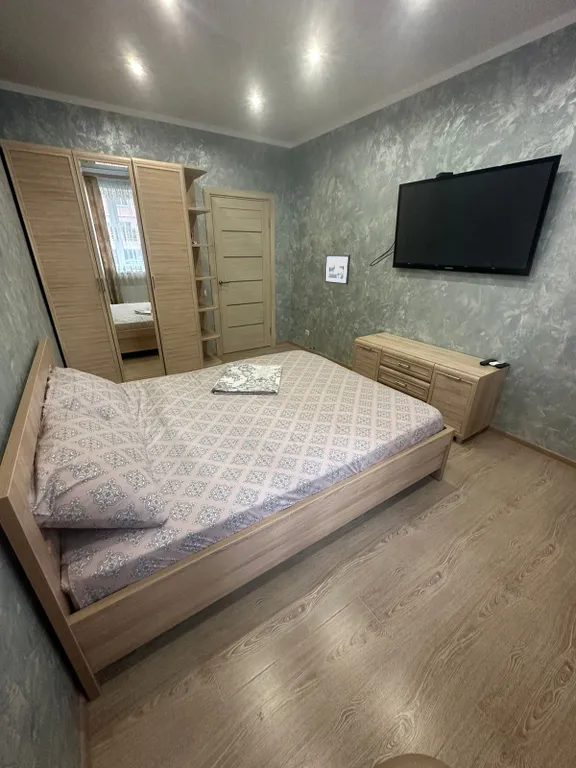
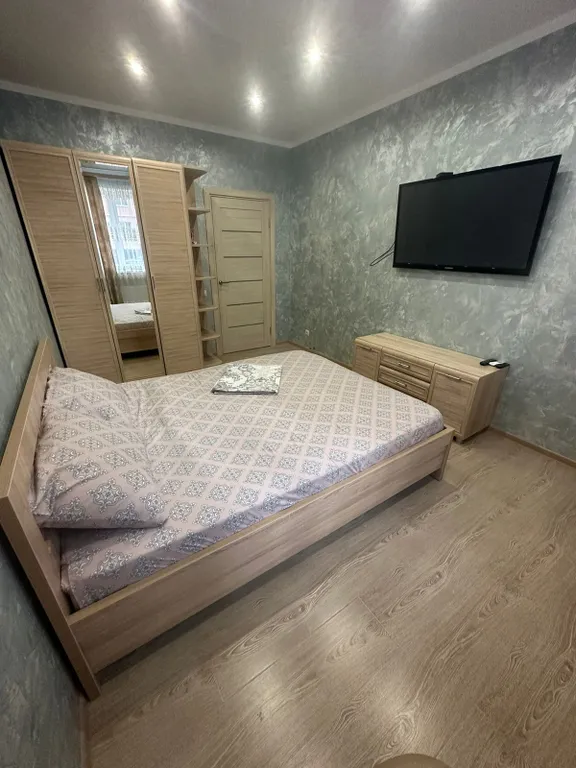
- picture frame (336, 269)
